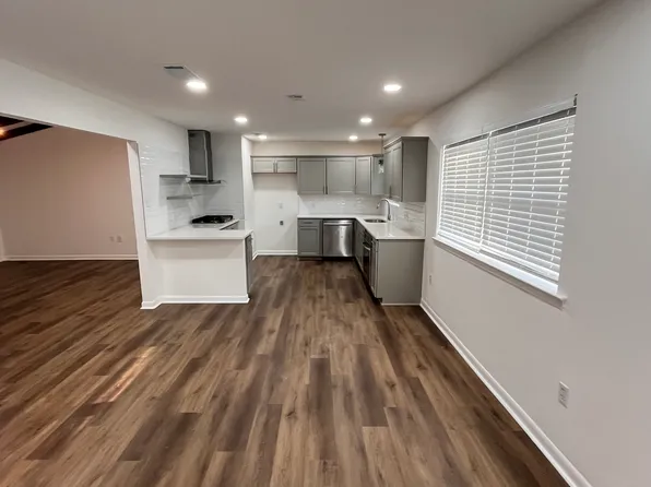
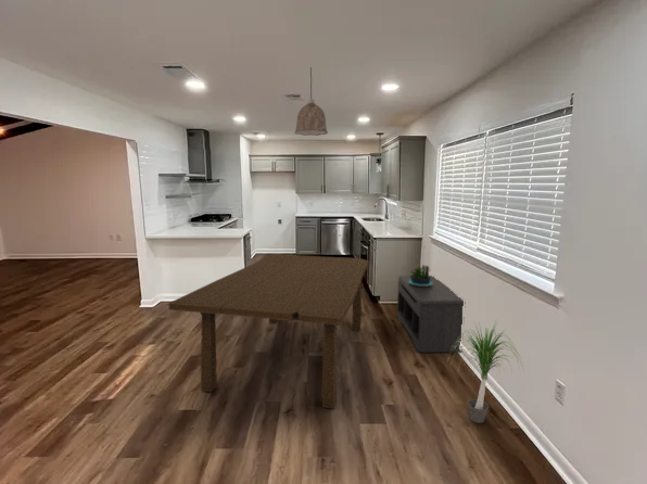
+ dining table (294, 315)
+ potted plant (483, 369)
+ potted plant (420, 275)
+ bench (427, 309)
+ pendant lamp (310, 100)
